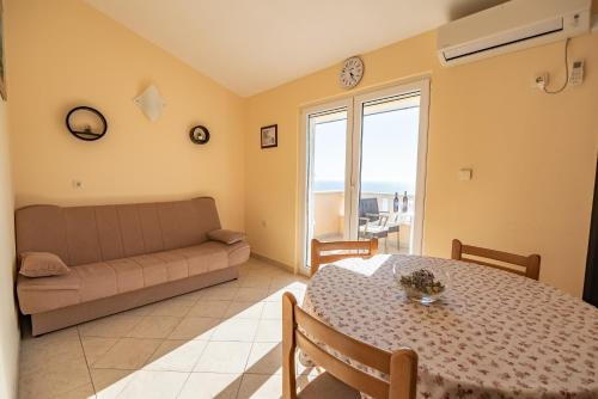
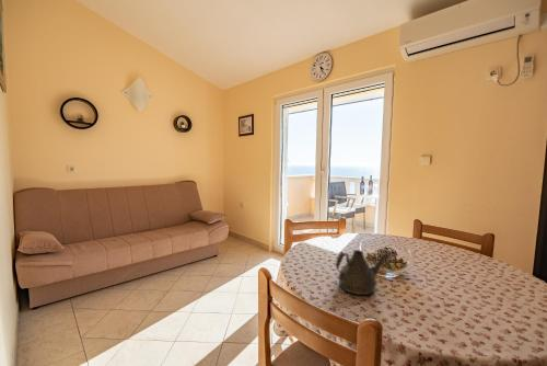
+ teapot (364, 268)
